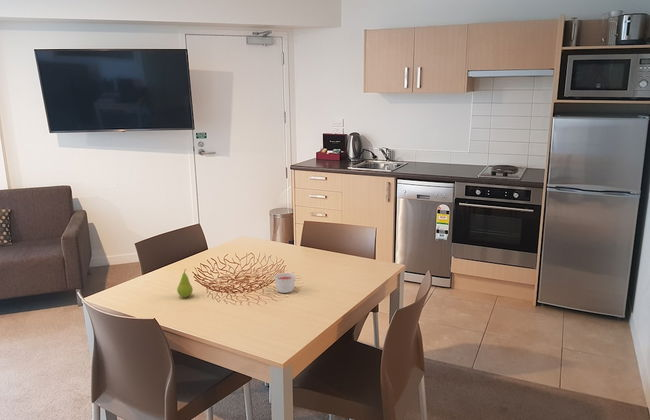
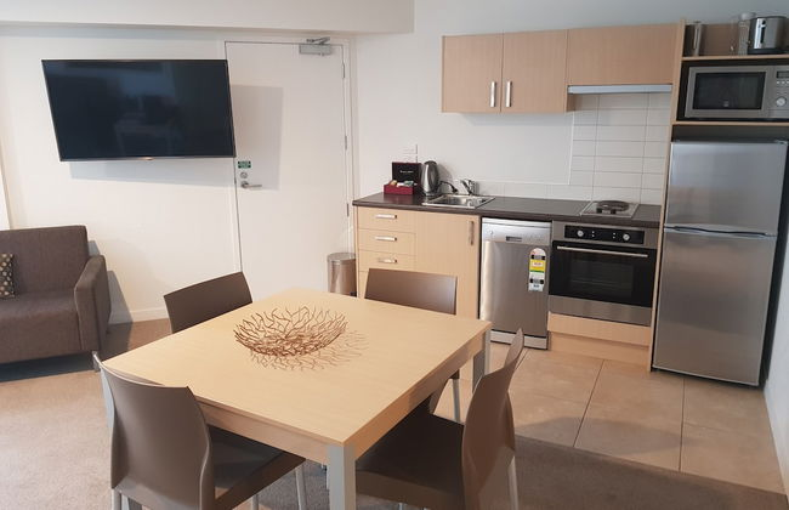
- fruit (184, 282)
- candle (285, 283)
